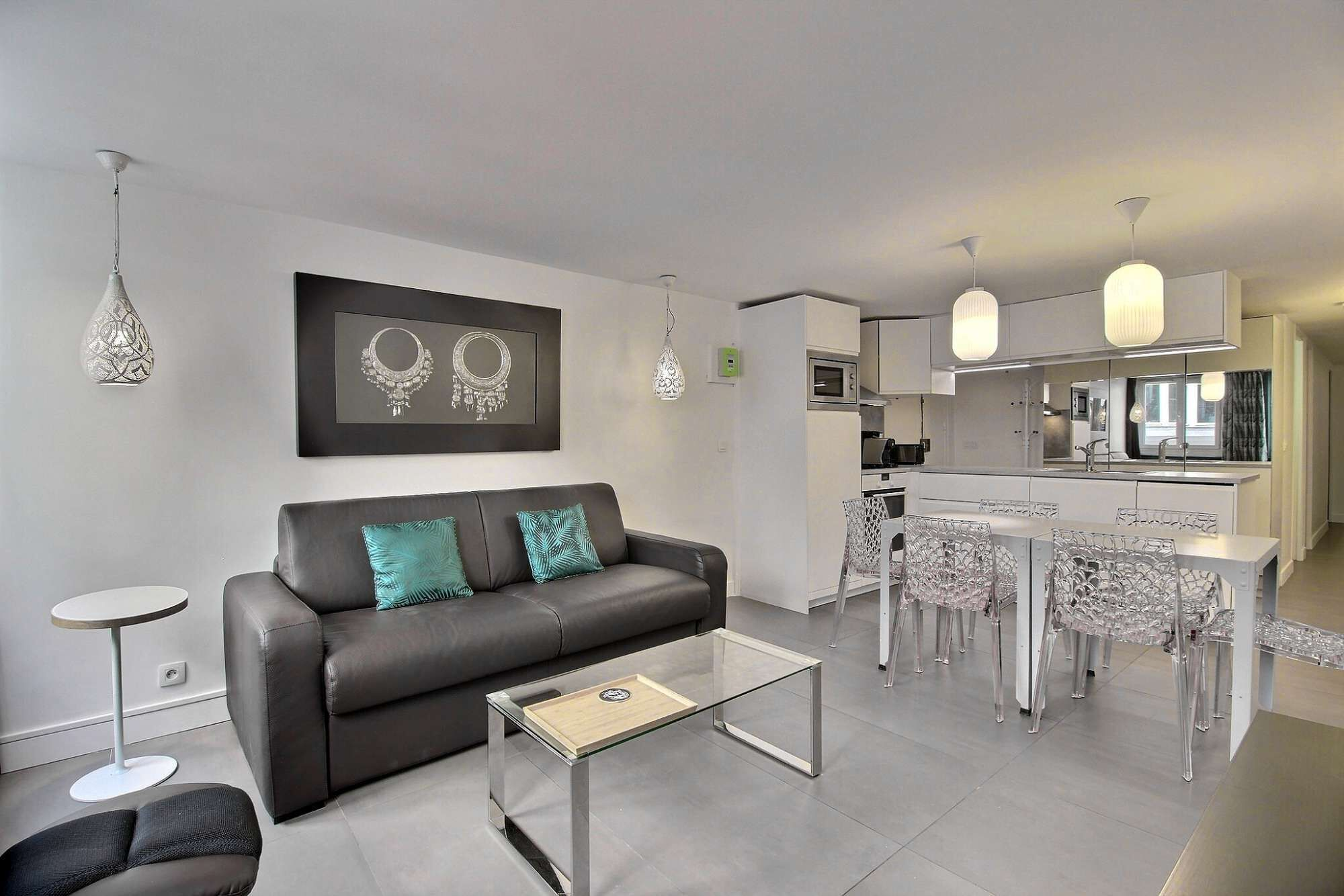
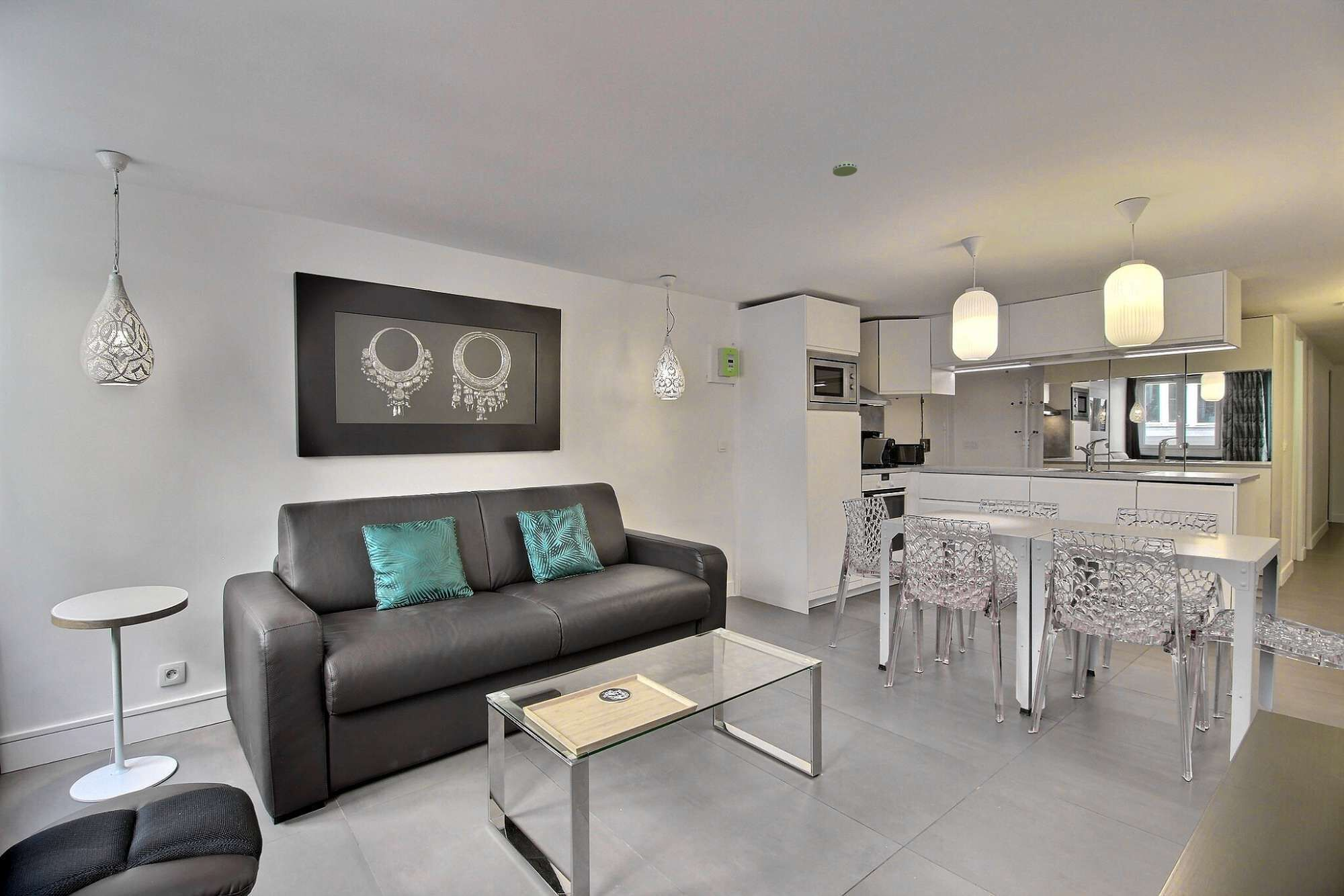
+ smoke detector (845, 169)
